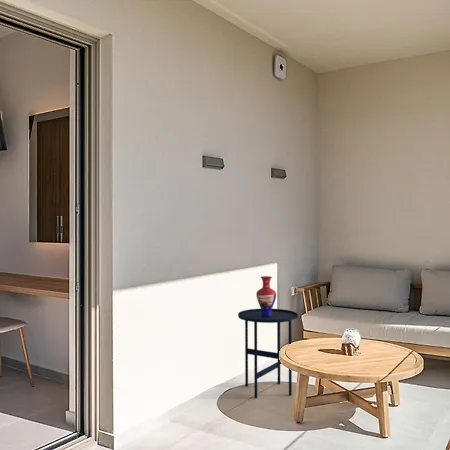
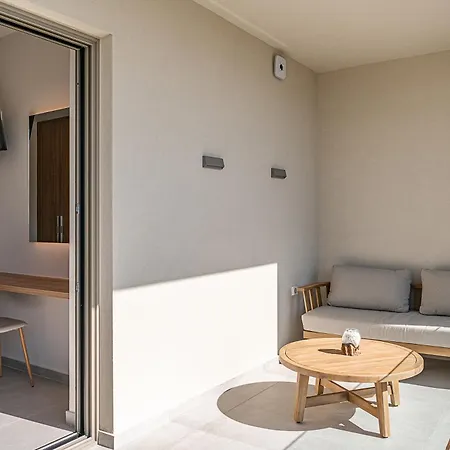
- vase (266, 296)
- side table (267, 352)
